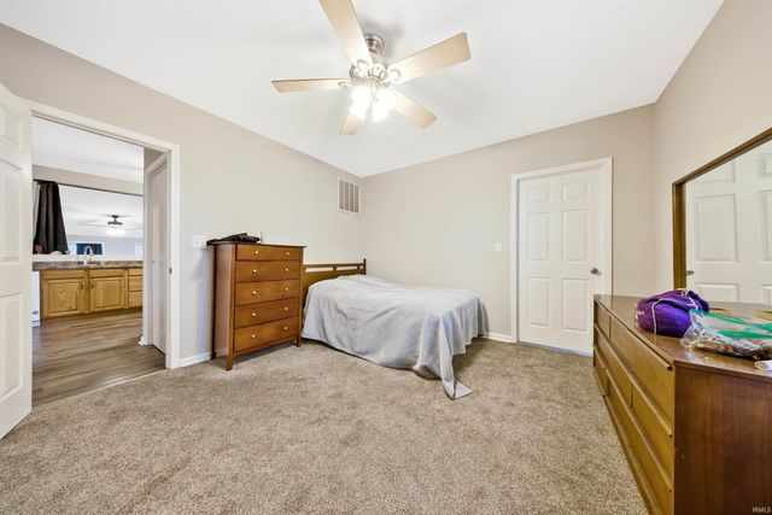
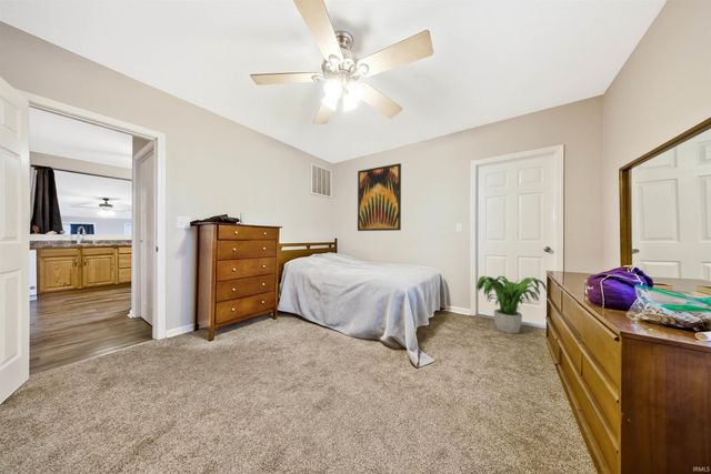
+ potted plant (510, 303)
+ wall art (378, 199)
